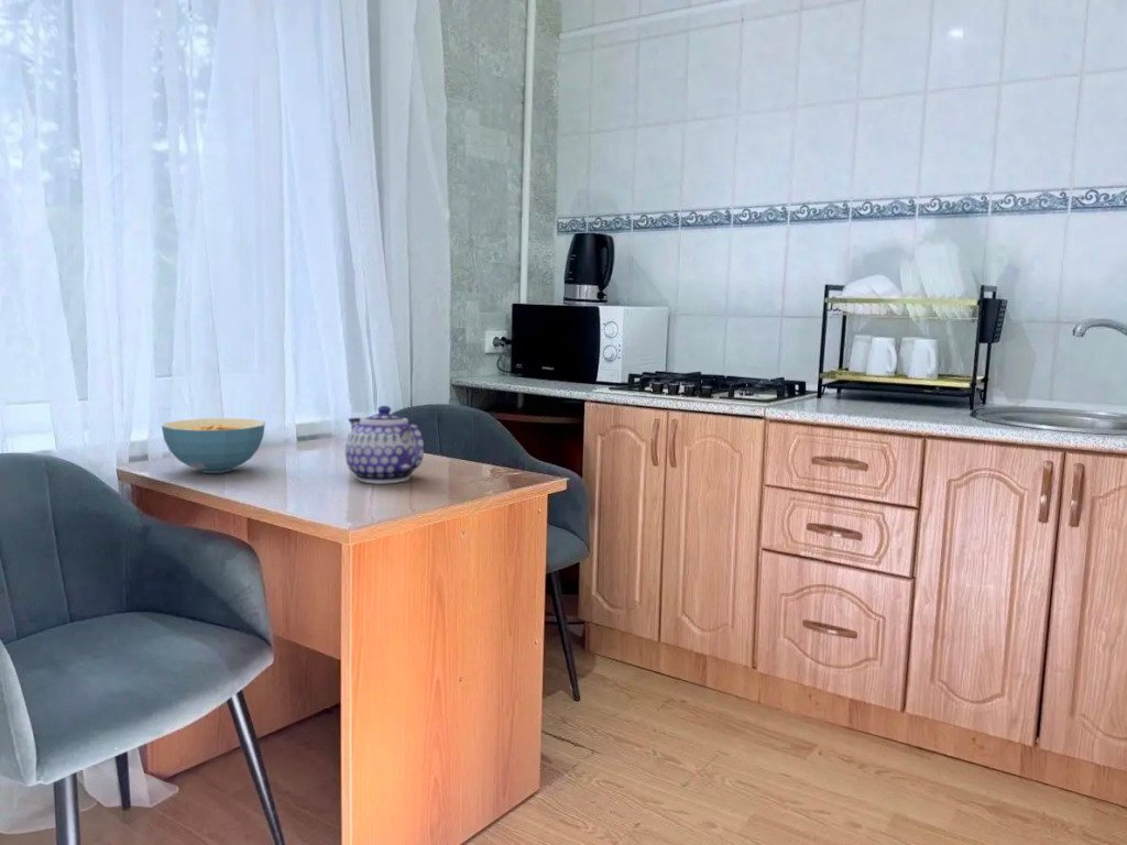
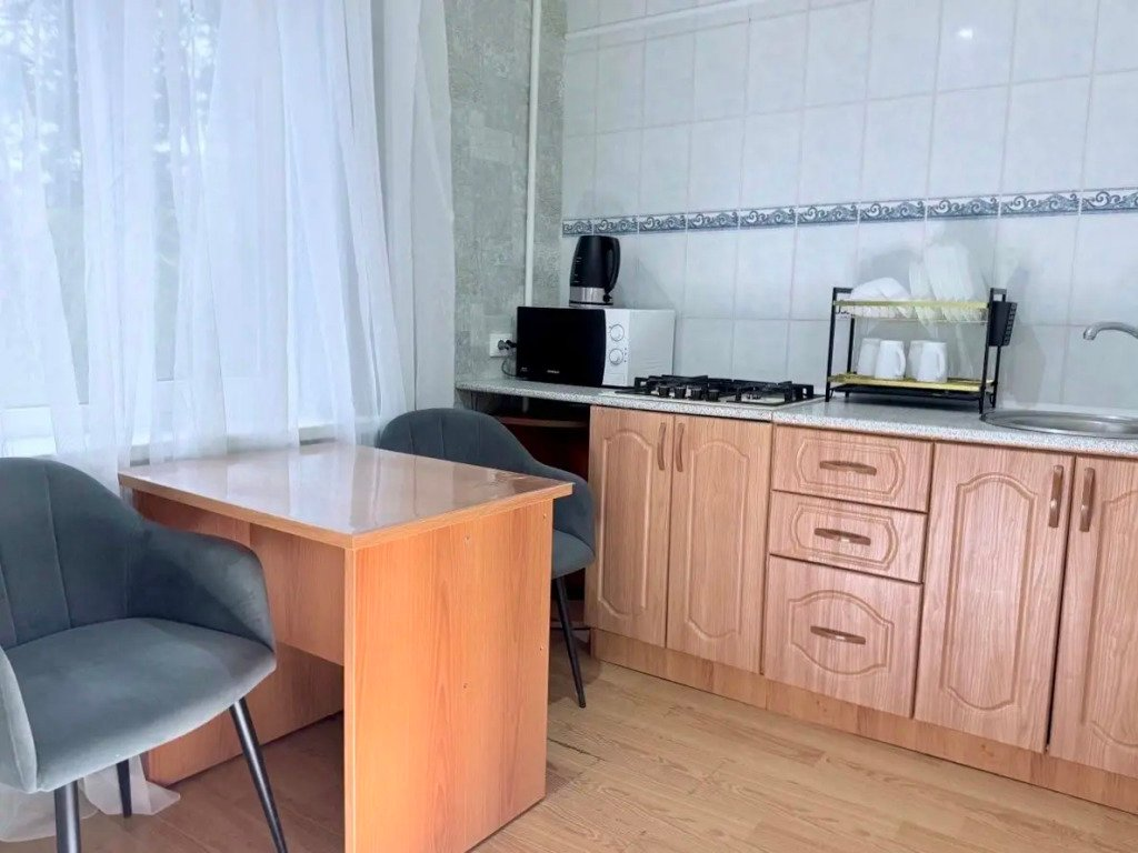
- teapot (383, 442)
- cereal bowl (215, 447)
